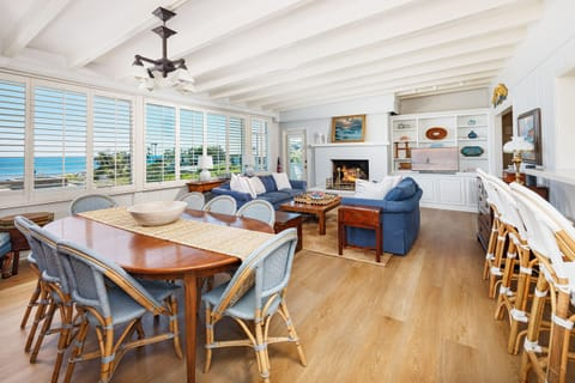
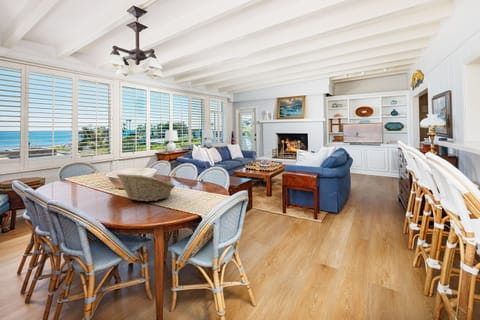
+ fruit basket (146, 185)
